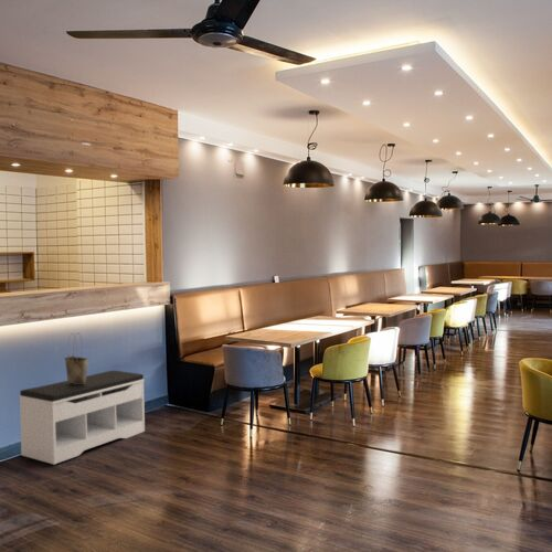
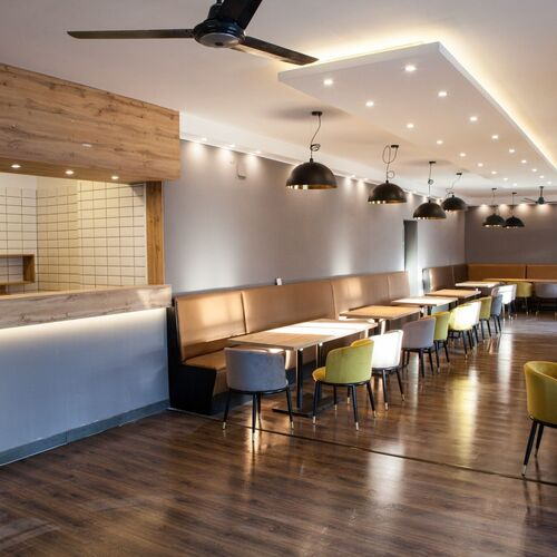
- tote bag (75, 358)
- bench (85, 412)
